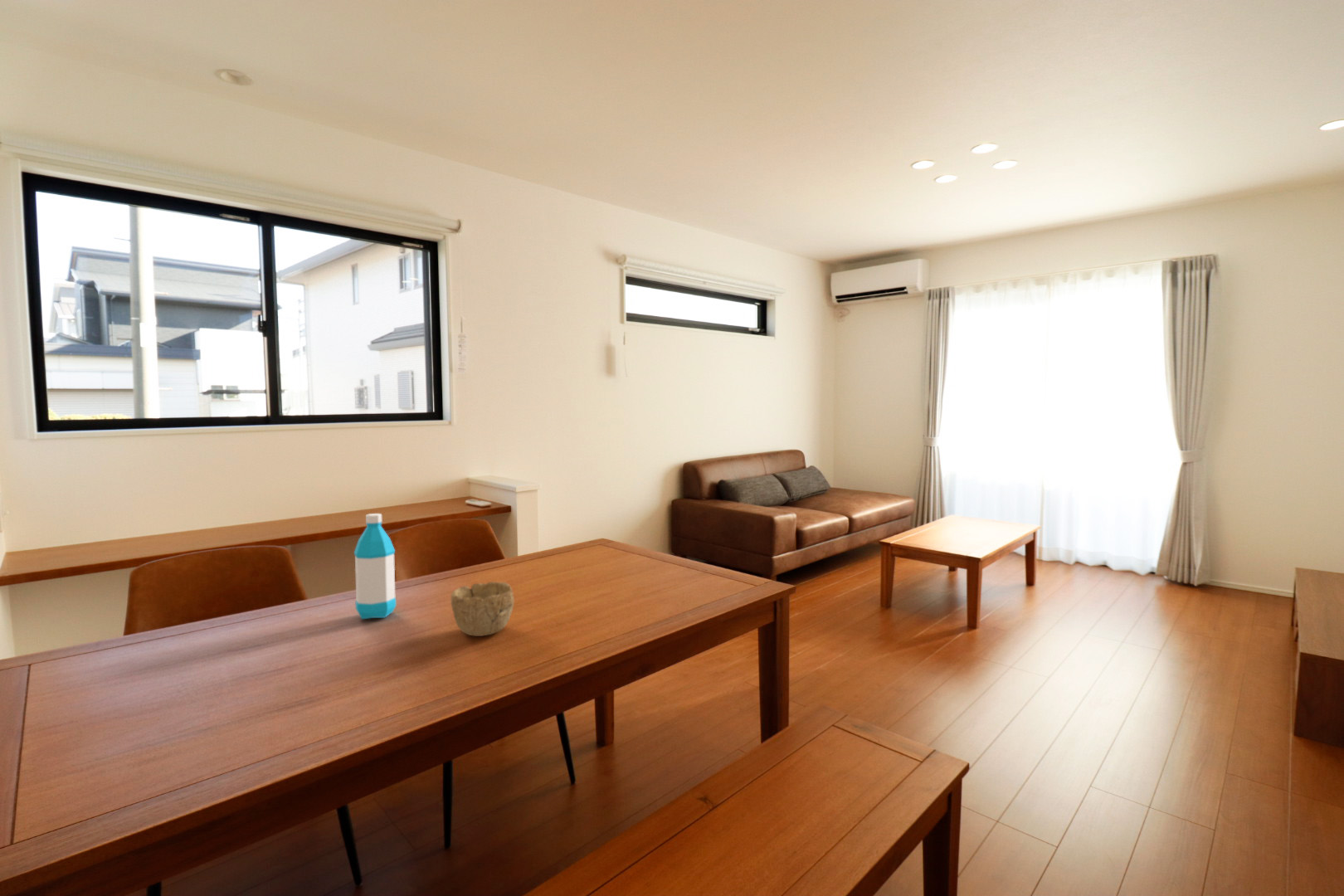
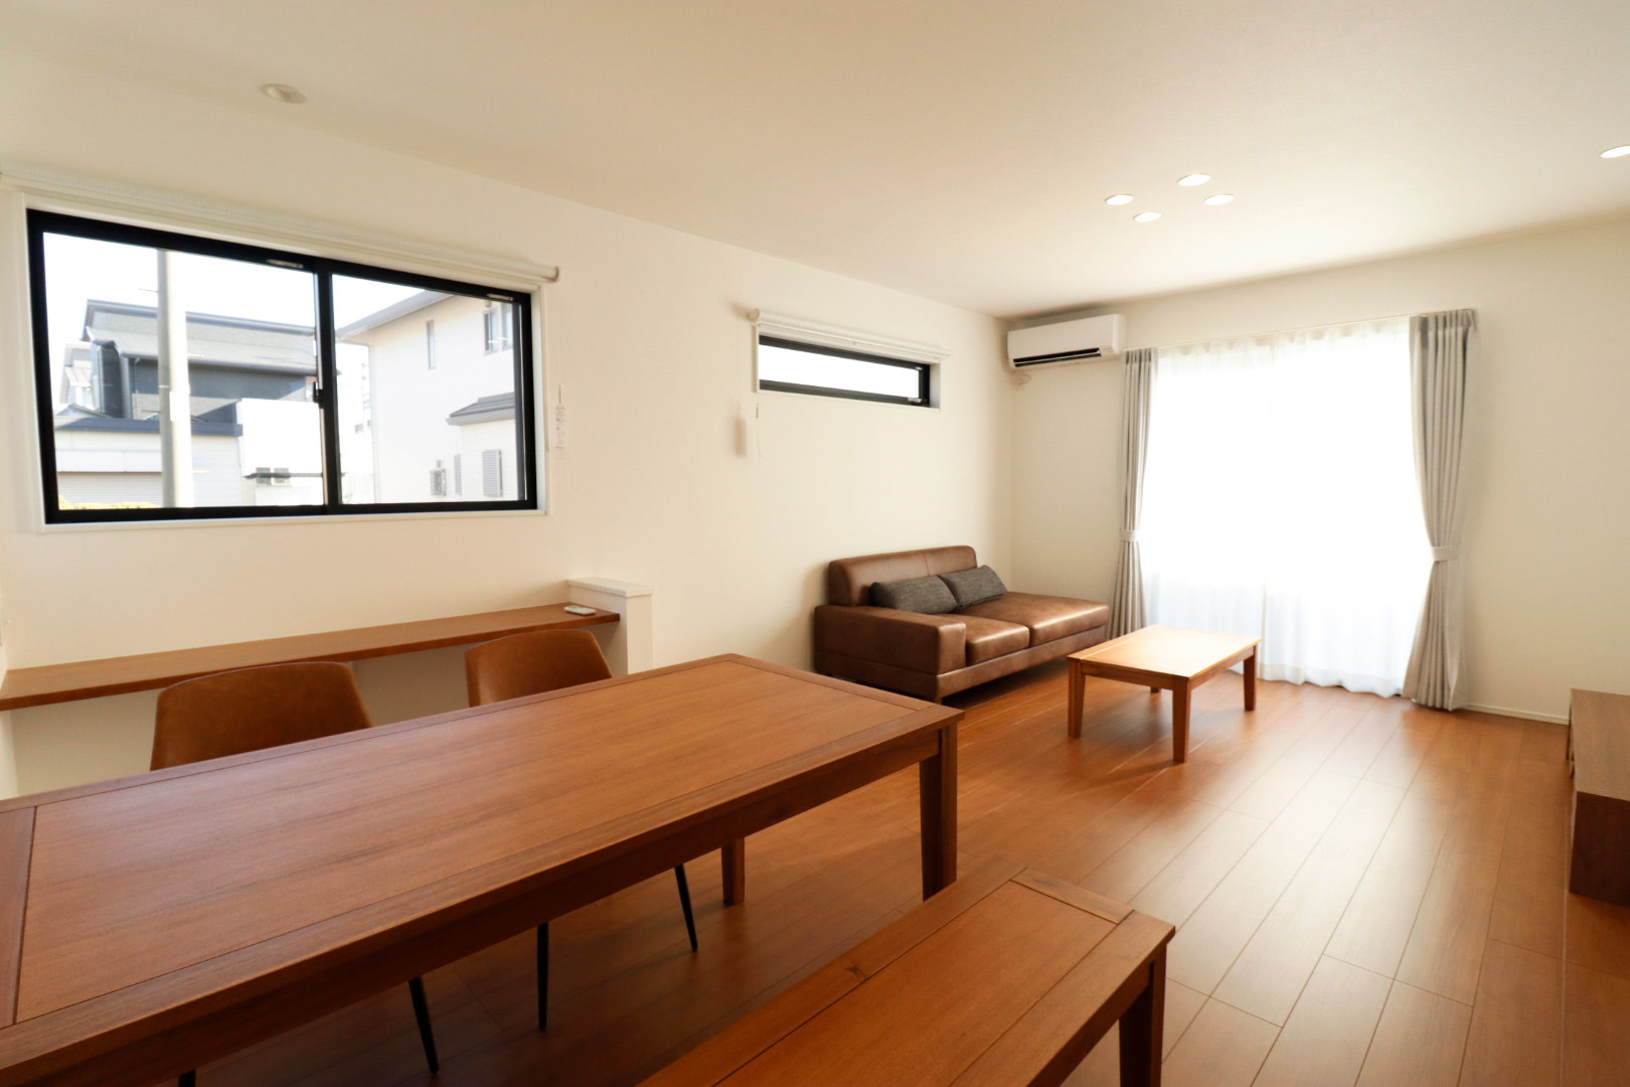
- water bottle (375, 565)
- bowl (482, 609)
